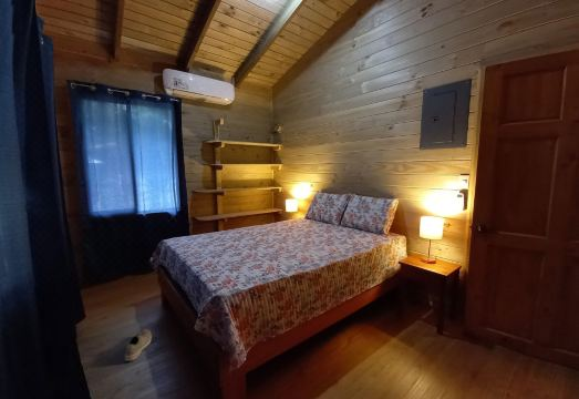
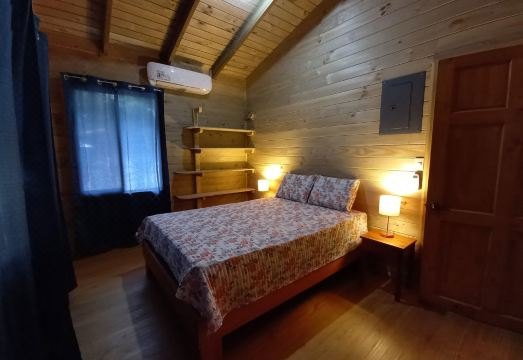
- sneaker (139, 339)
